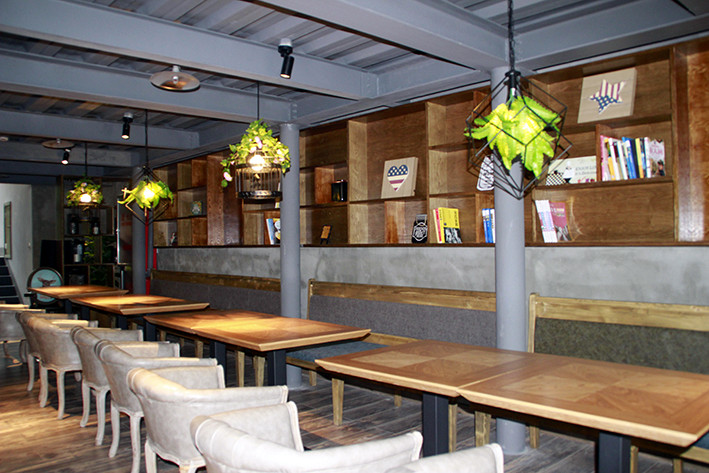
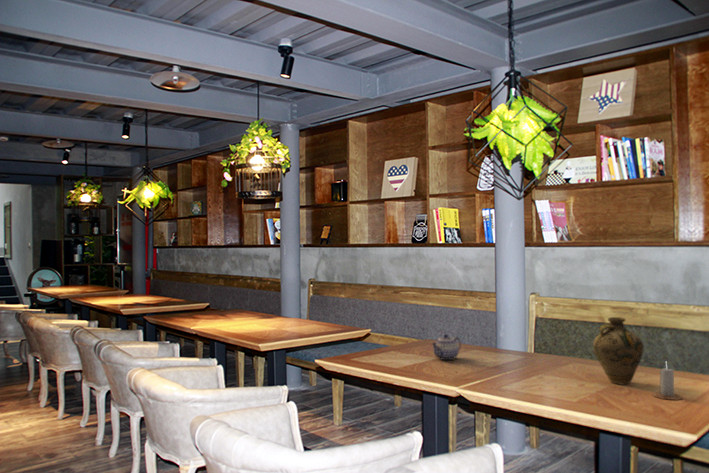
+ teapot (446, 346)
+ jug (617, 350)
+ candle (667, 377)
